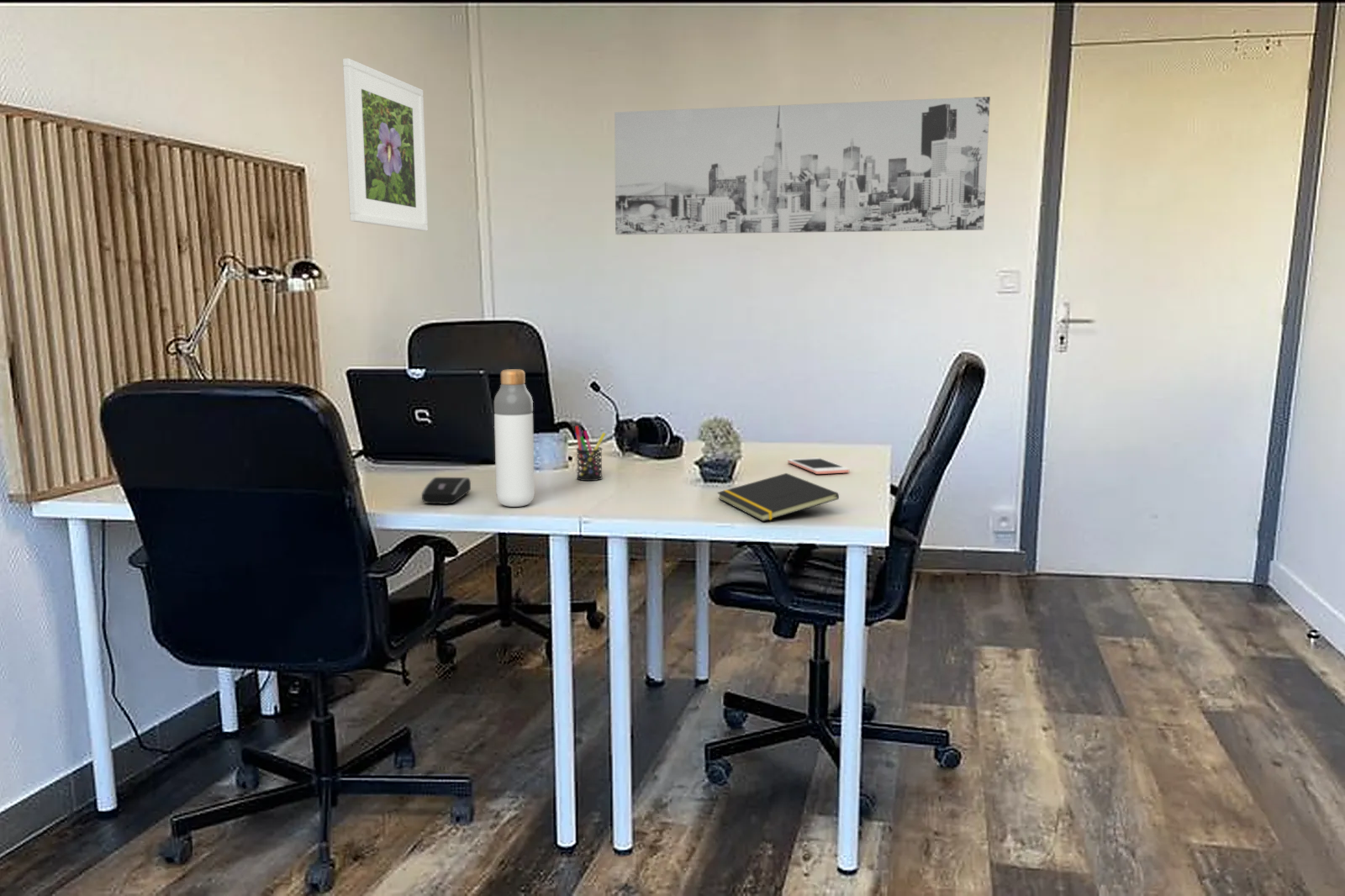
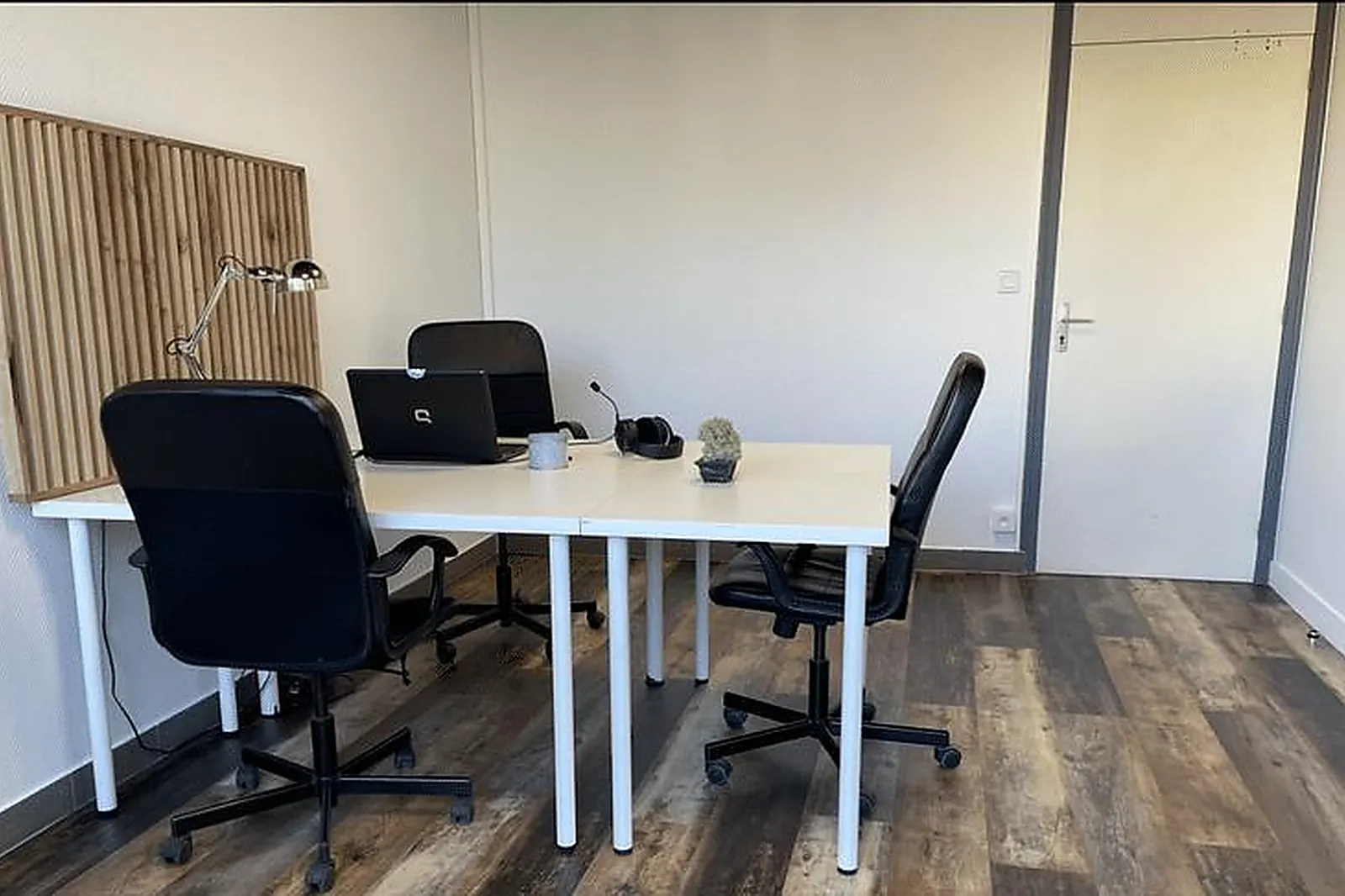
- pen holder (587, 452)
- computer mouse (446, 489)
- cell phone (817, 465)
- notepad (775, 495)
- bottle (514, 437)
- wall art (794, 169)
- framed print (388, 151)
